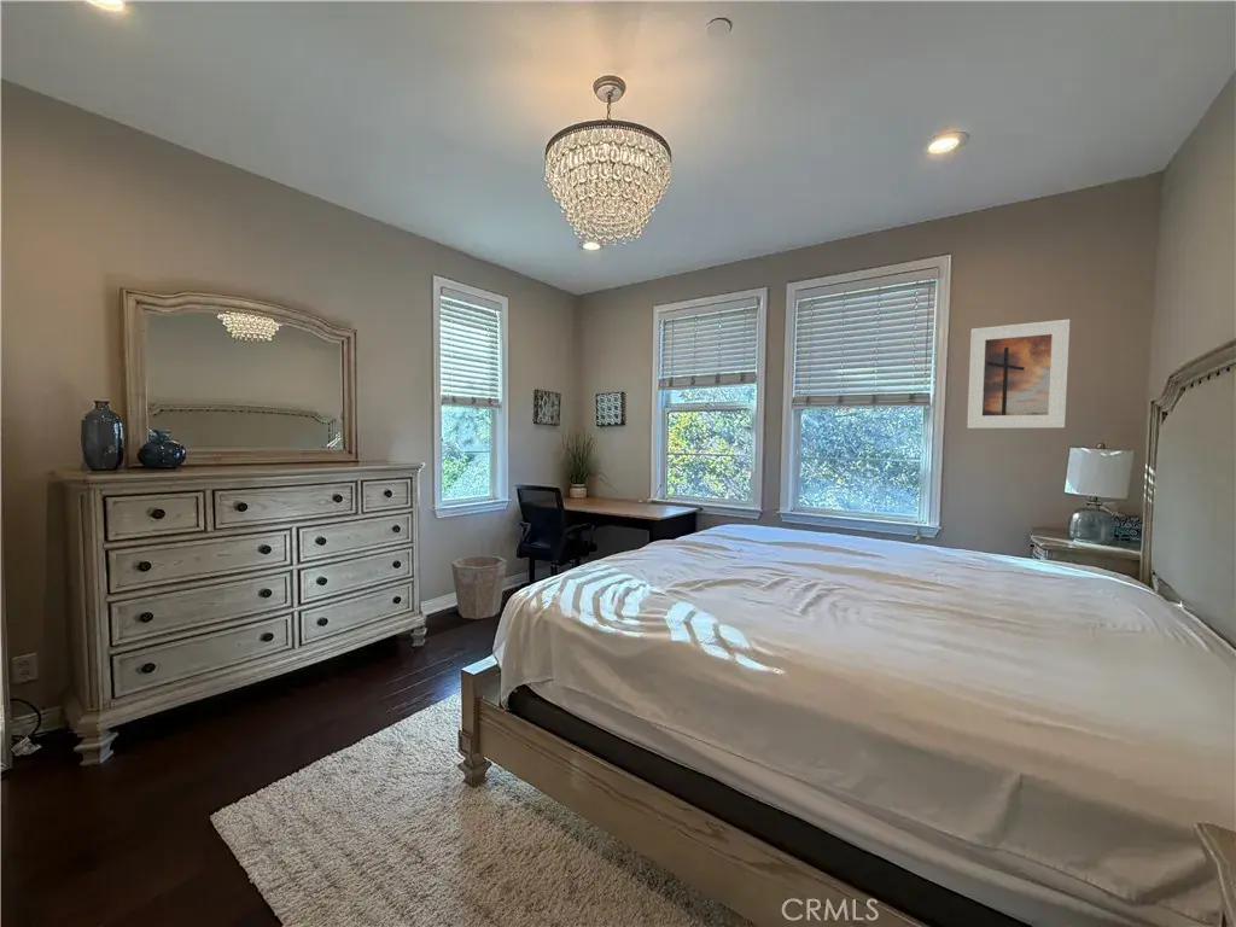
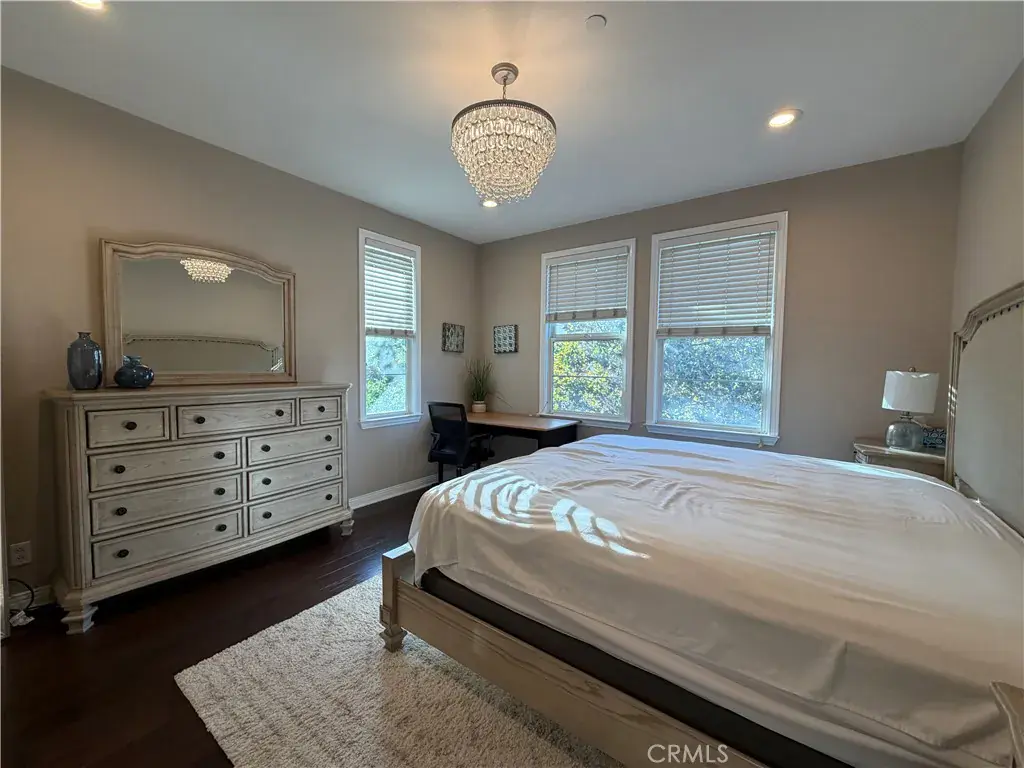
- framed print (1015, 375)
- waste bin (479, 587)
